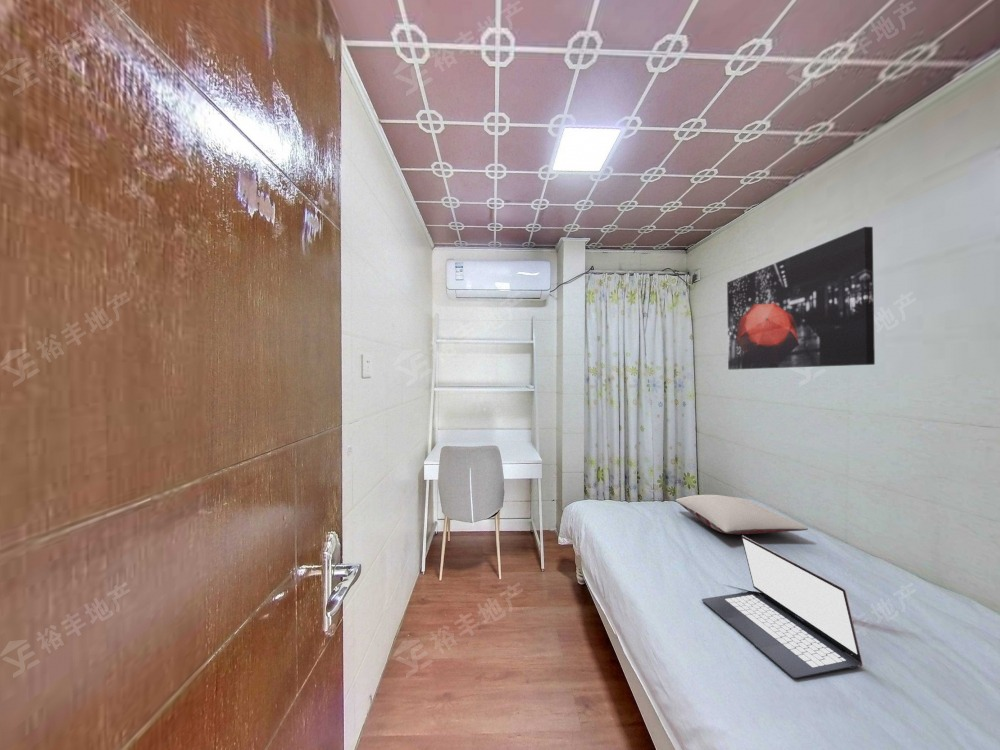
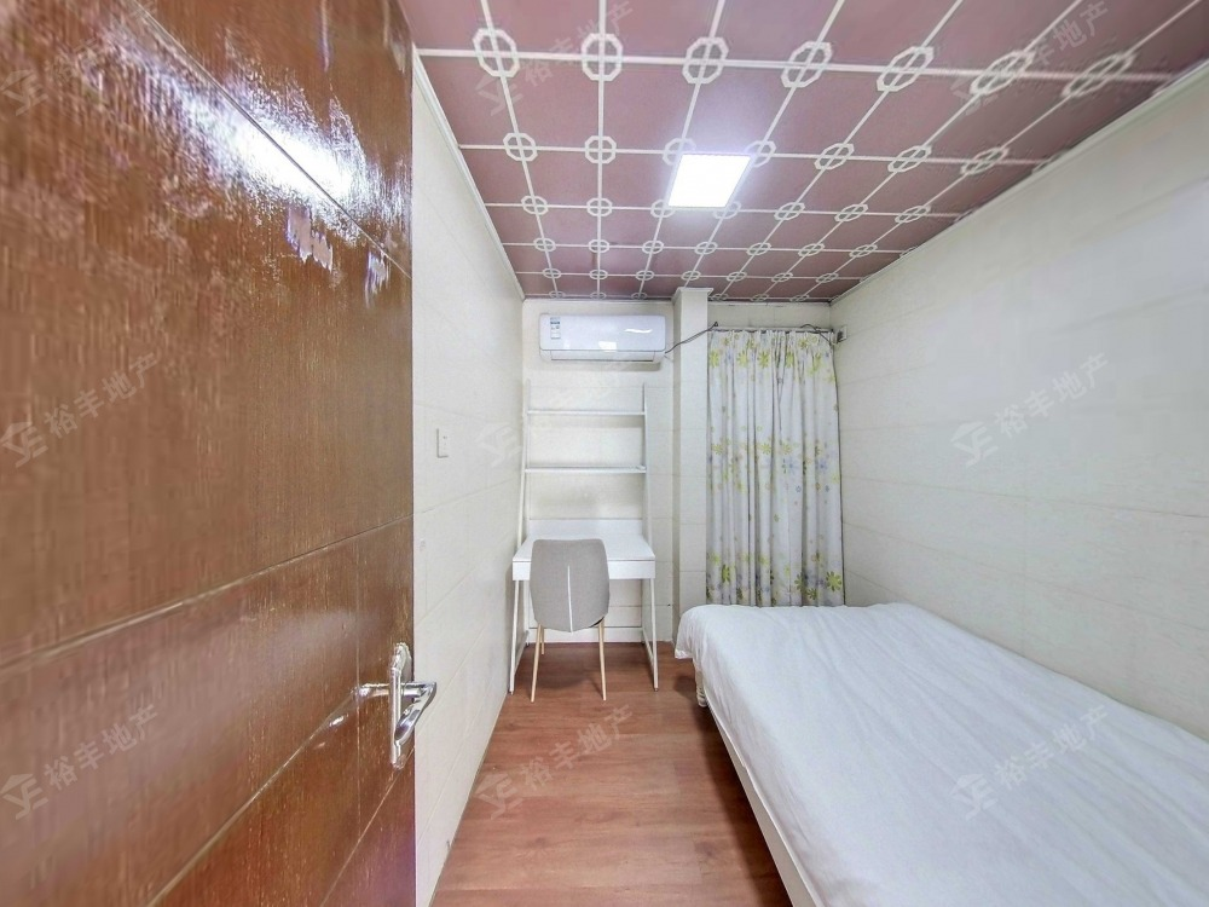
- wall art (784, 314)
- laptop (771, 595)
- pillow (735, 513)
